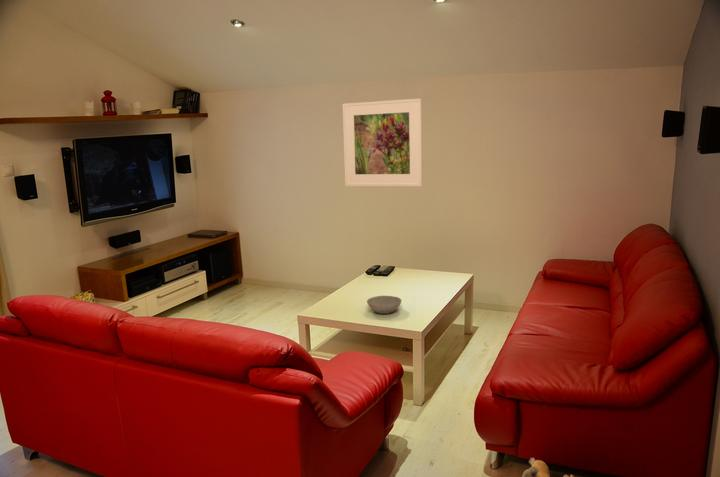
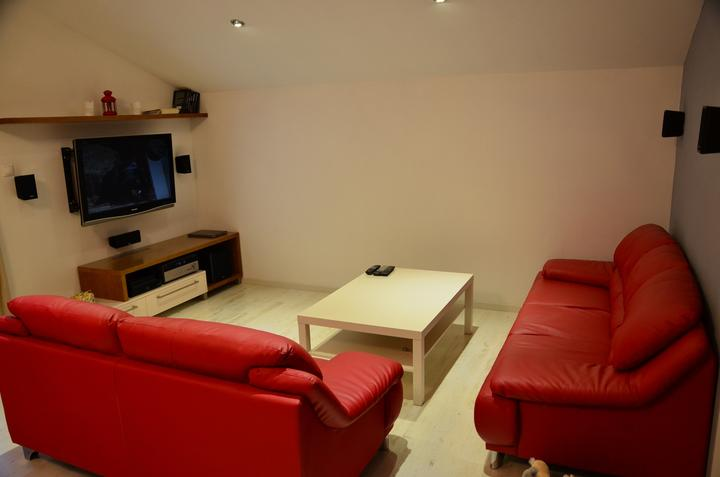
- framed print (381, 144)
- bowl (384, 306)
